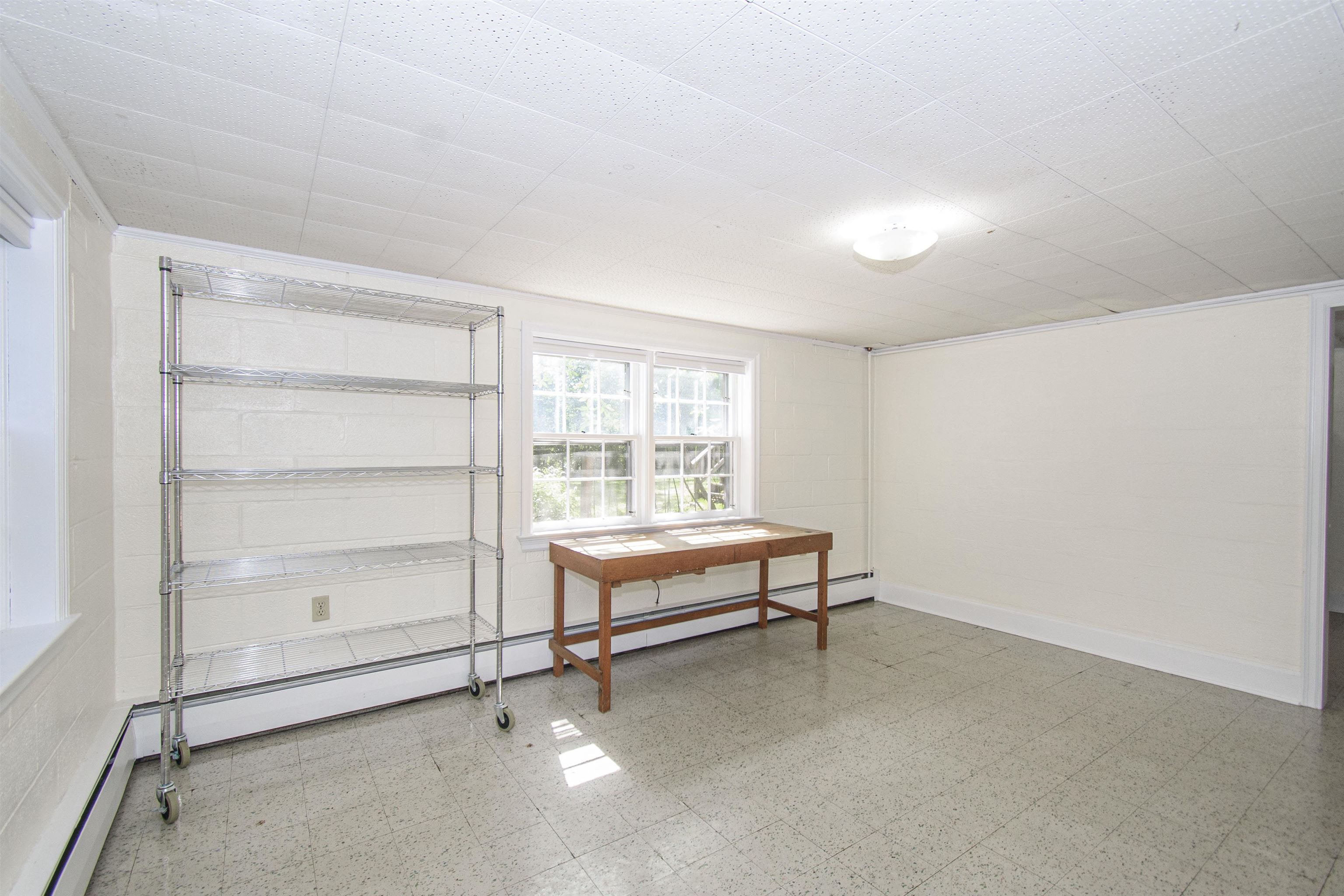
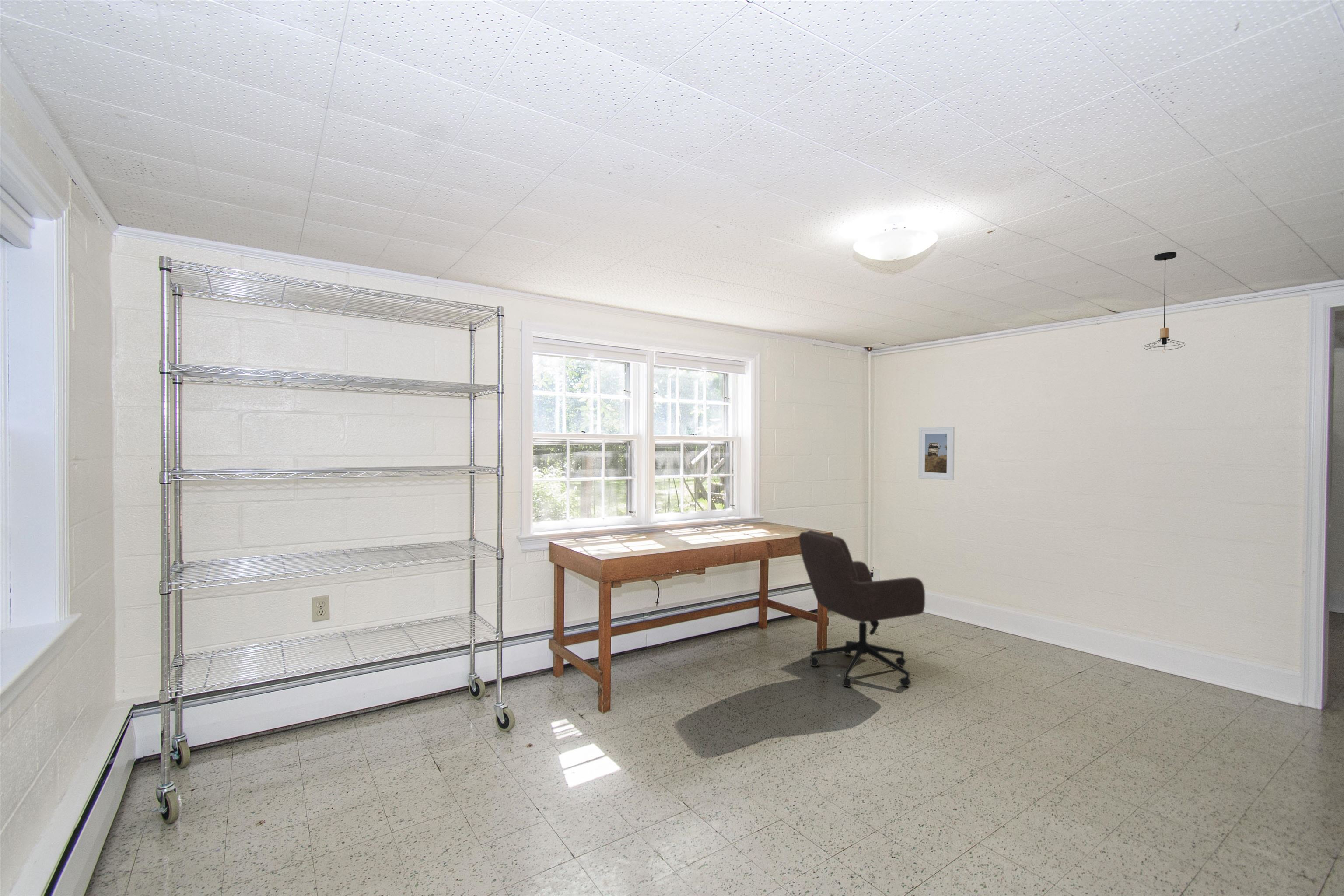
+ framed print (936, 453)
+ pendant light (1165, 305)
+ office chair (860, 602)
